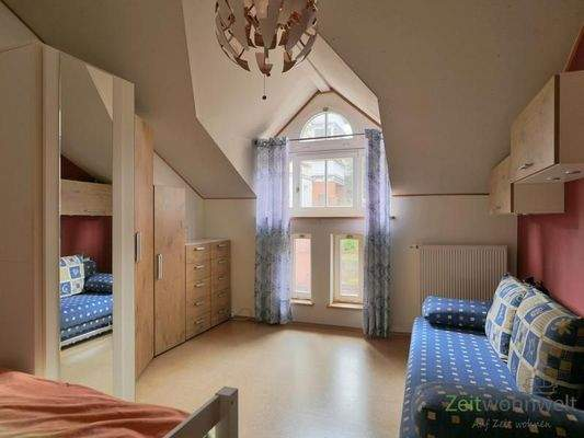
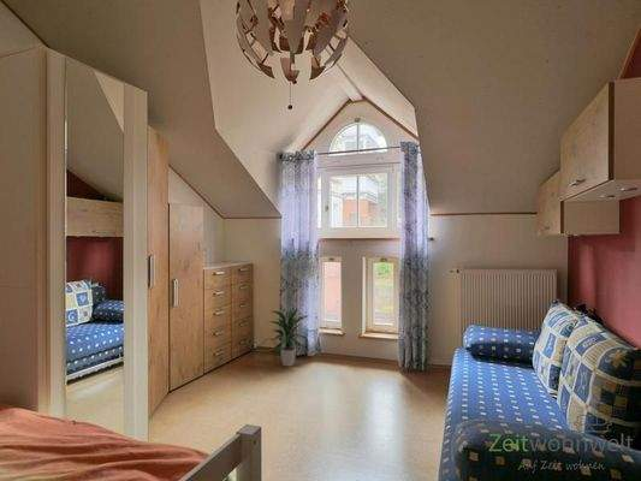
+ indoor plant (286, 334)
